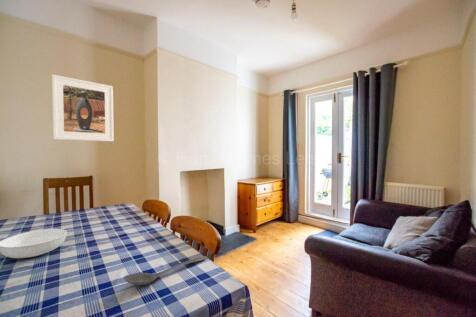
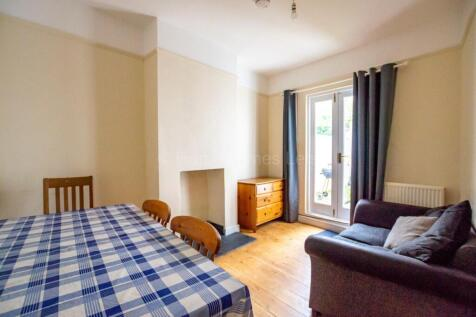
- serving bowl (35, 244)
- stirrer (171, 267)
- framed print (85, 110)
